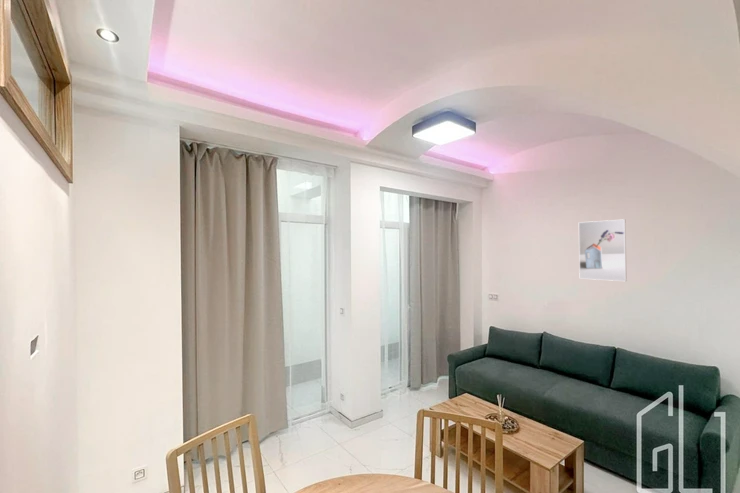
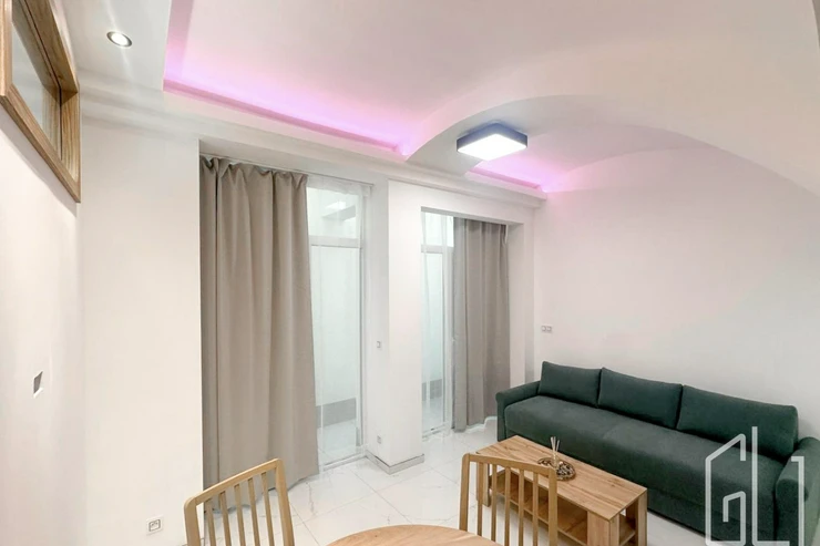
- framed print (601, 250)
